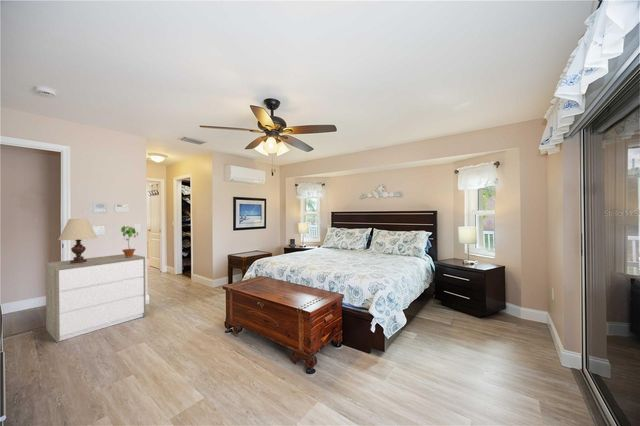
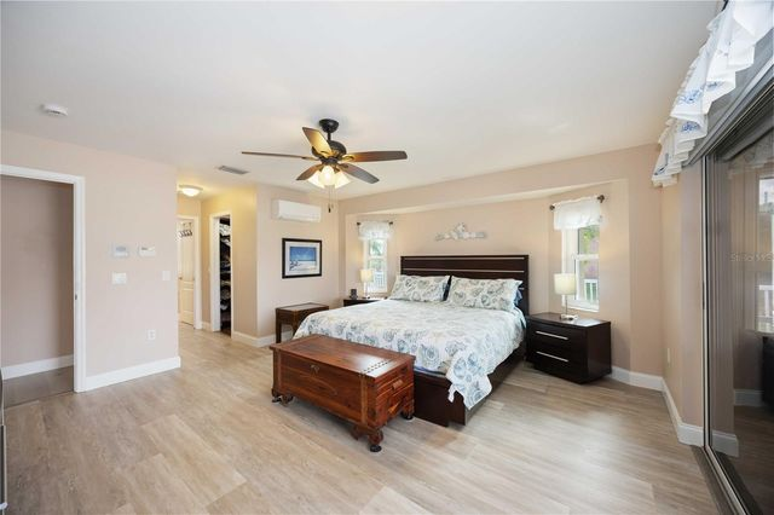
- potted plant (128, 241)
- dresser (98, 291)
- table lamp (78, 240)
